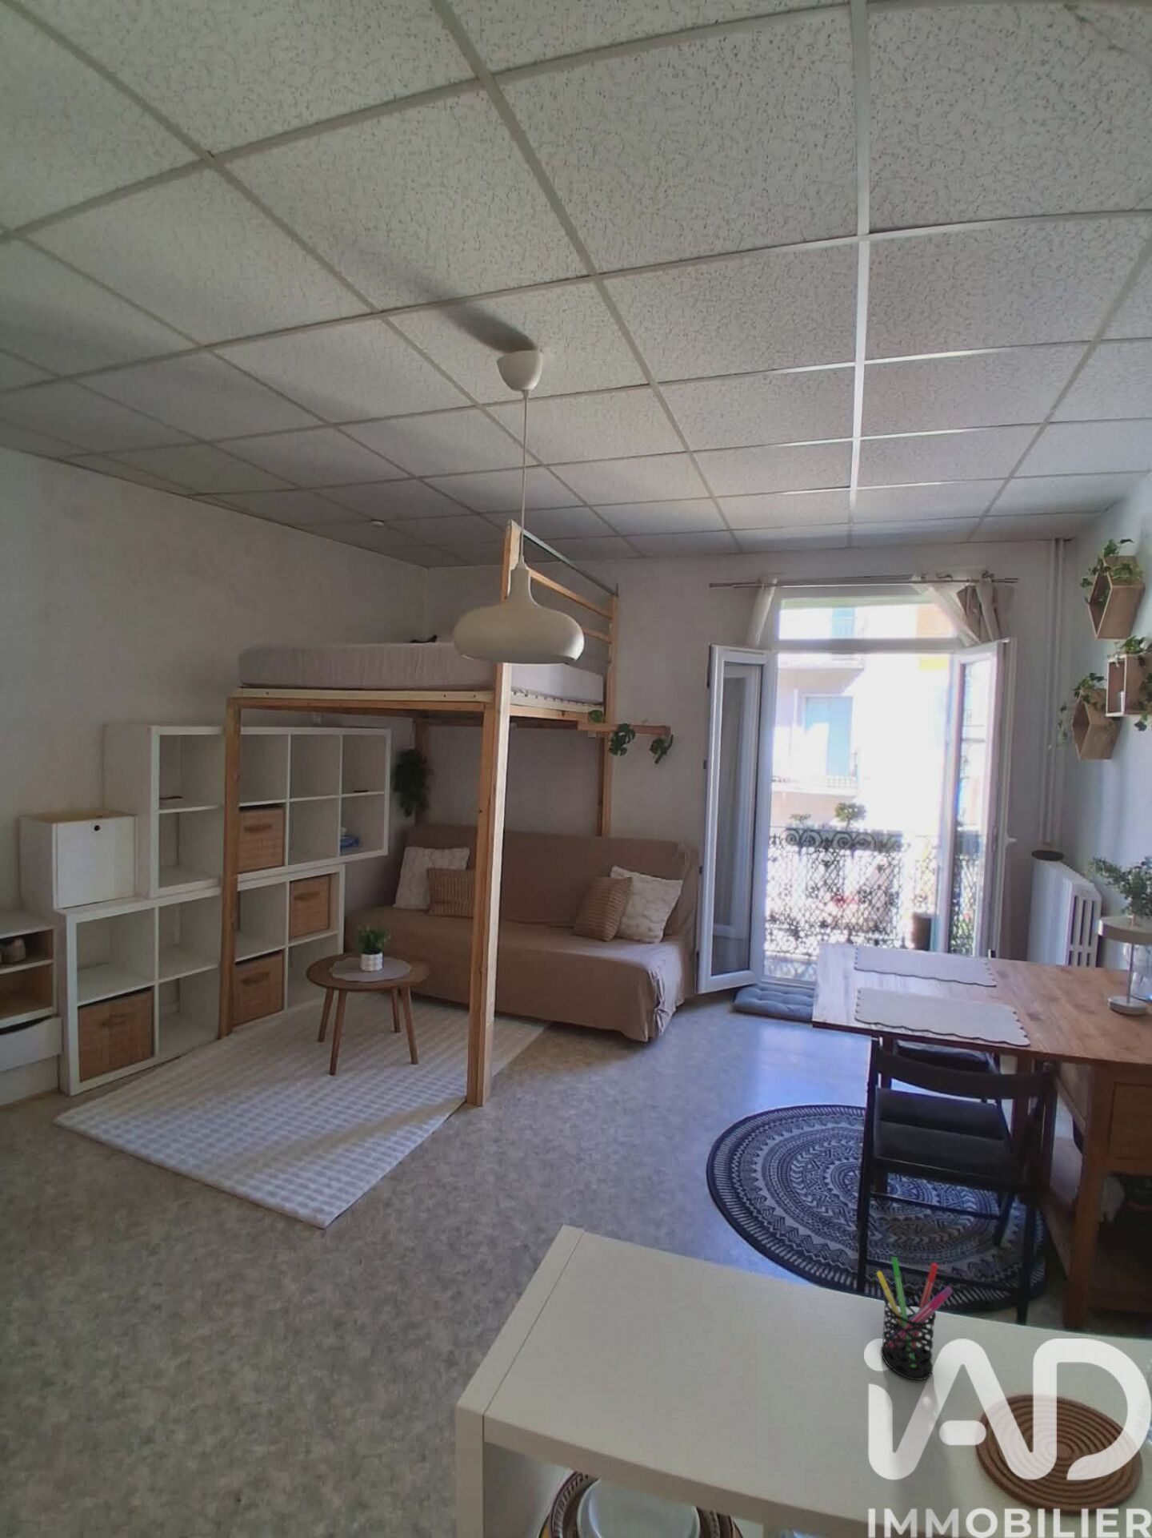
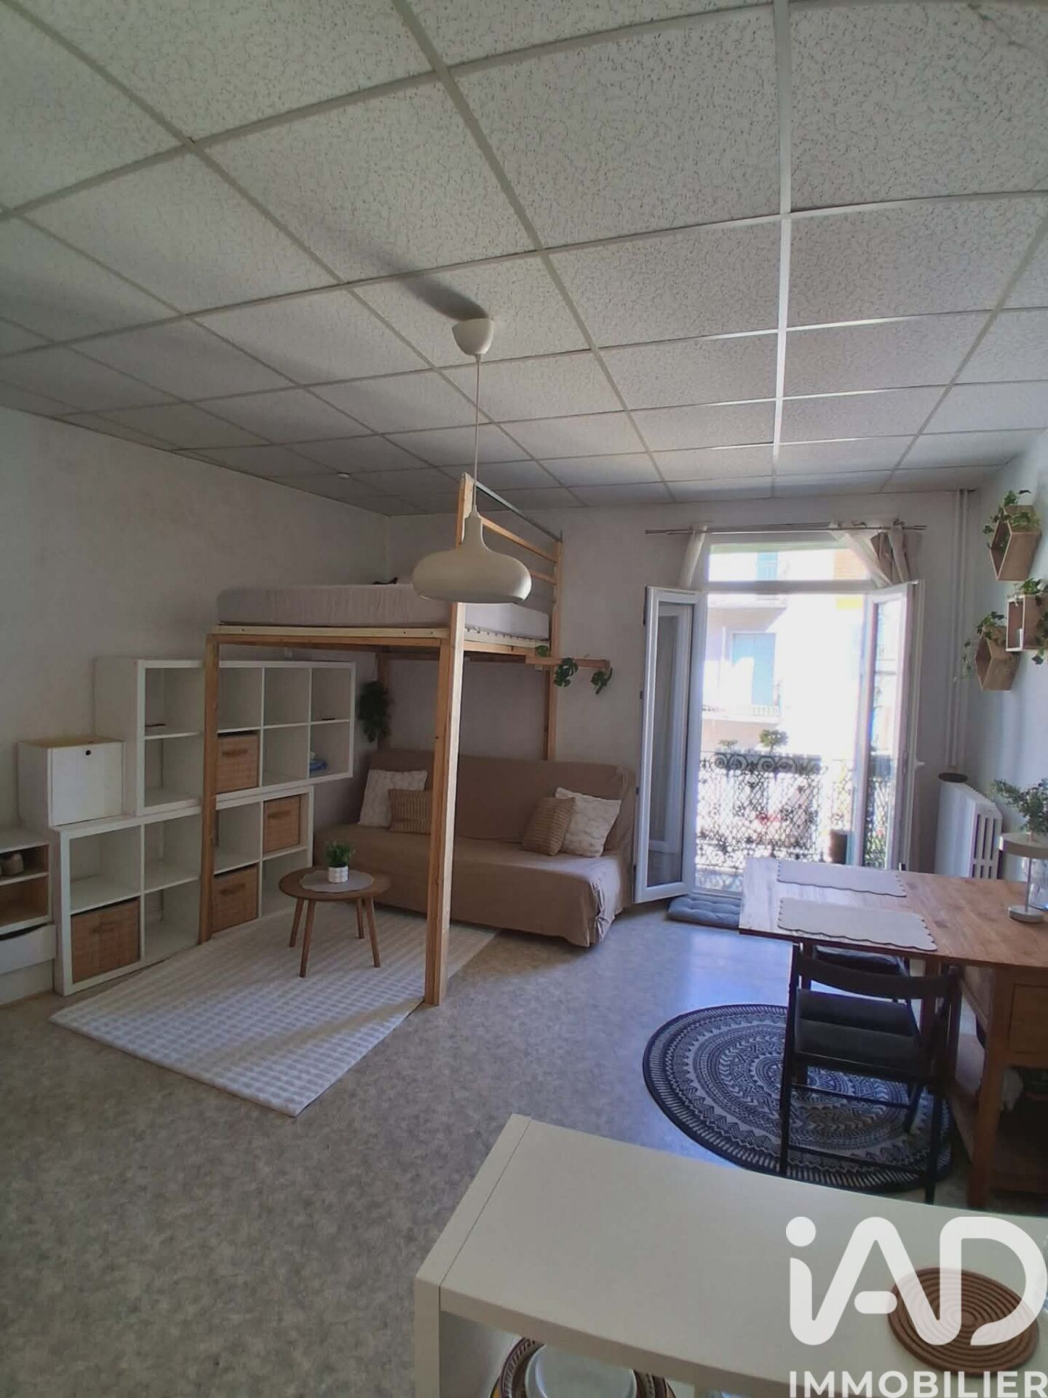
- pen holder (909, 1308)
